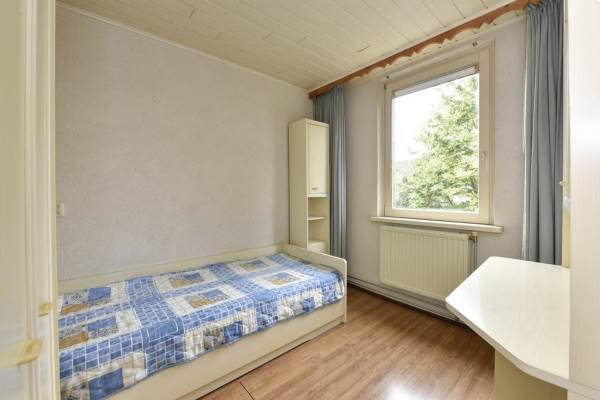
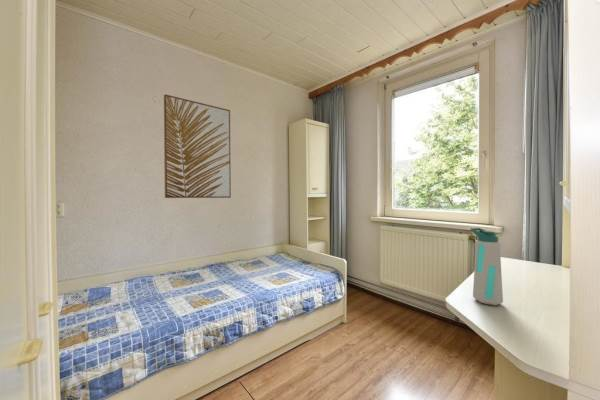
+ water bottle (485, 265)
+ wall art (199, 150)
